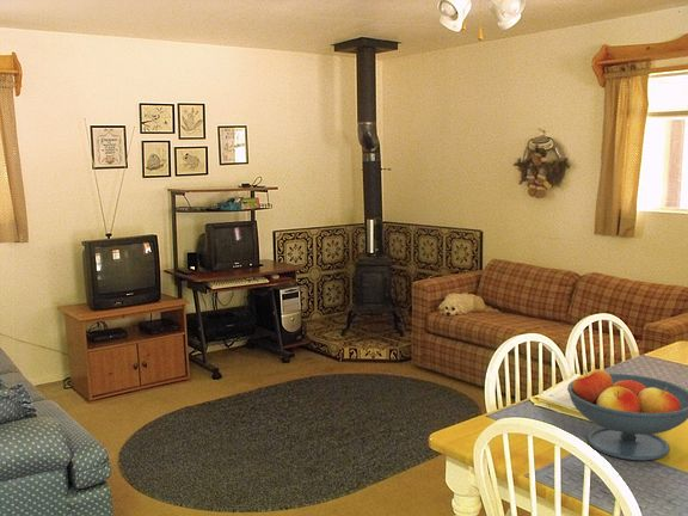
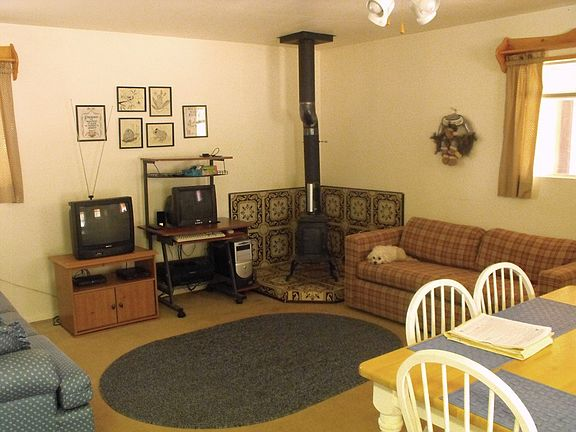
- fruit bowl (628, 408)
